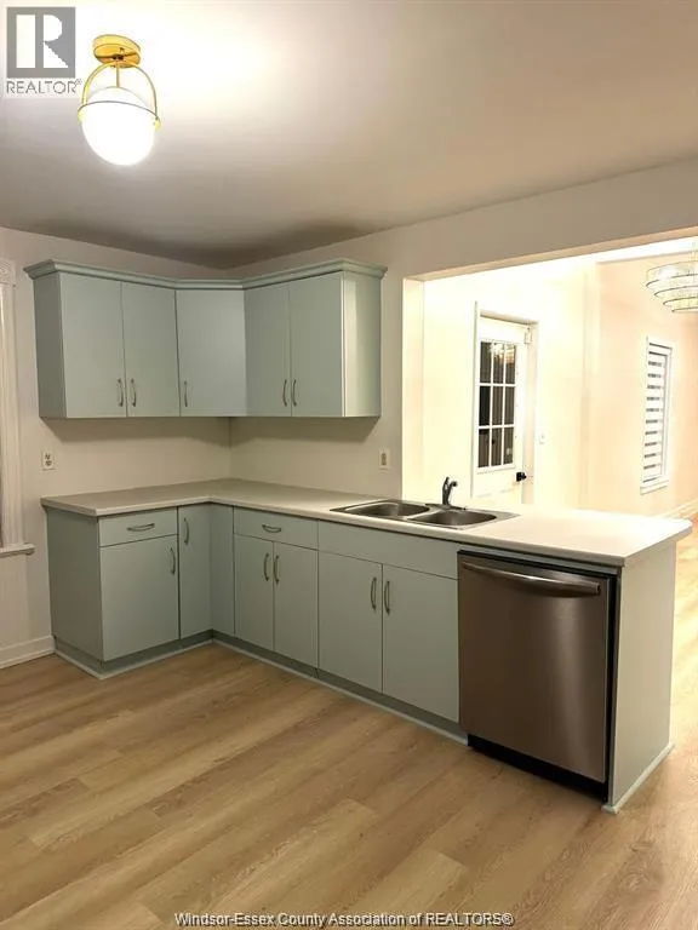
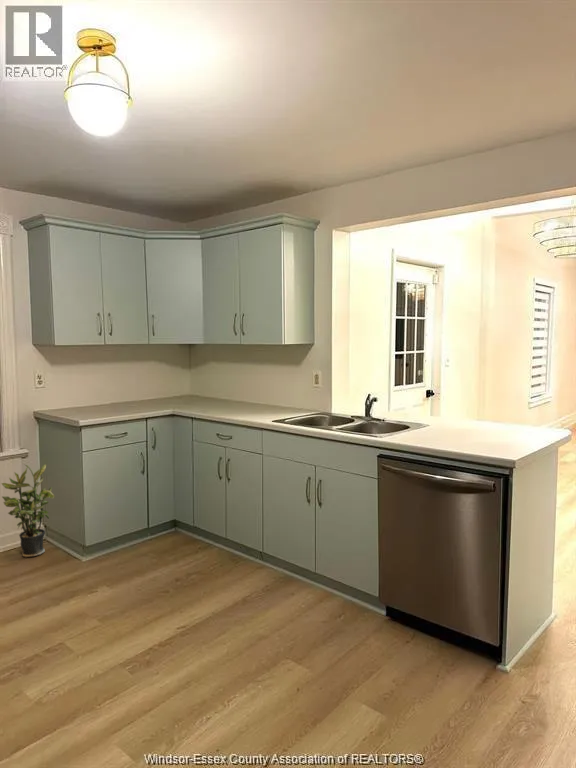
+ potted plant (27, 510)
